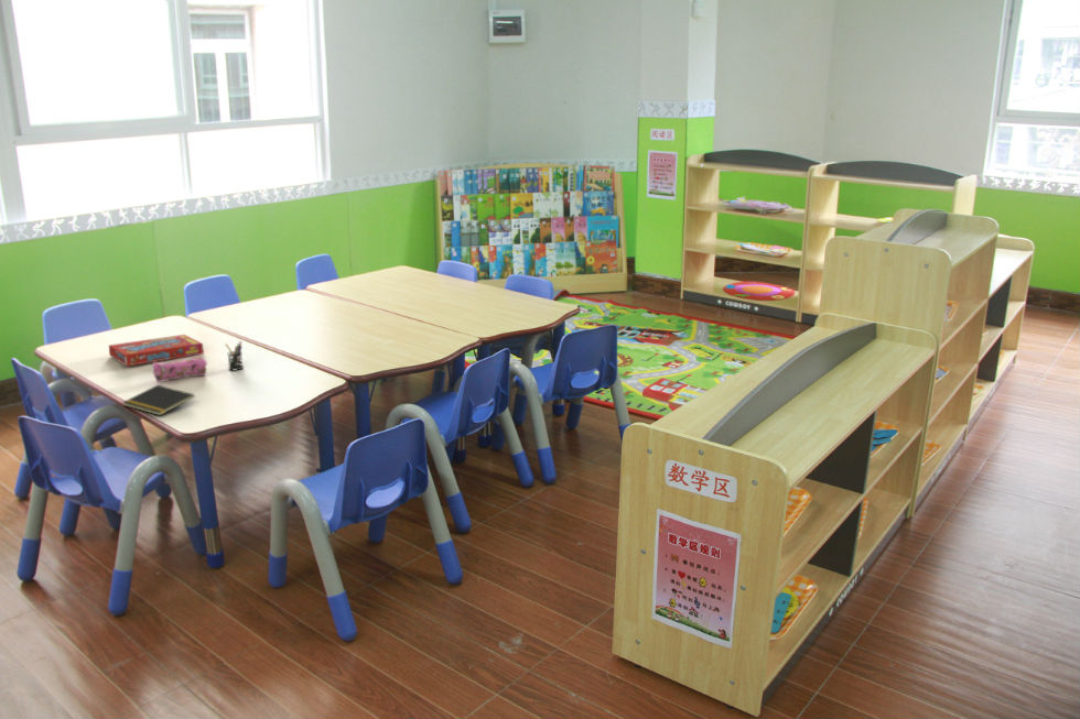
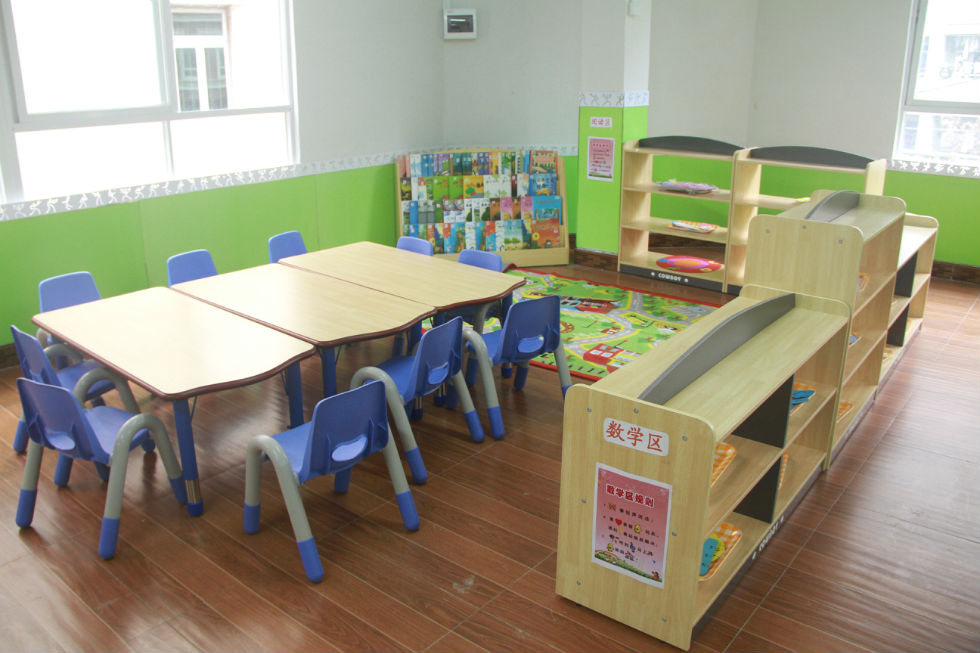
- pen holder (236, 353)
- snack box (155, 349)
- pencil case (180, 368)
- notepad (158, 399)
